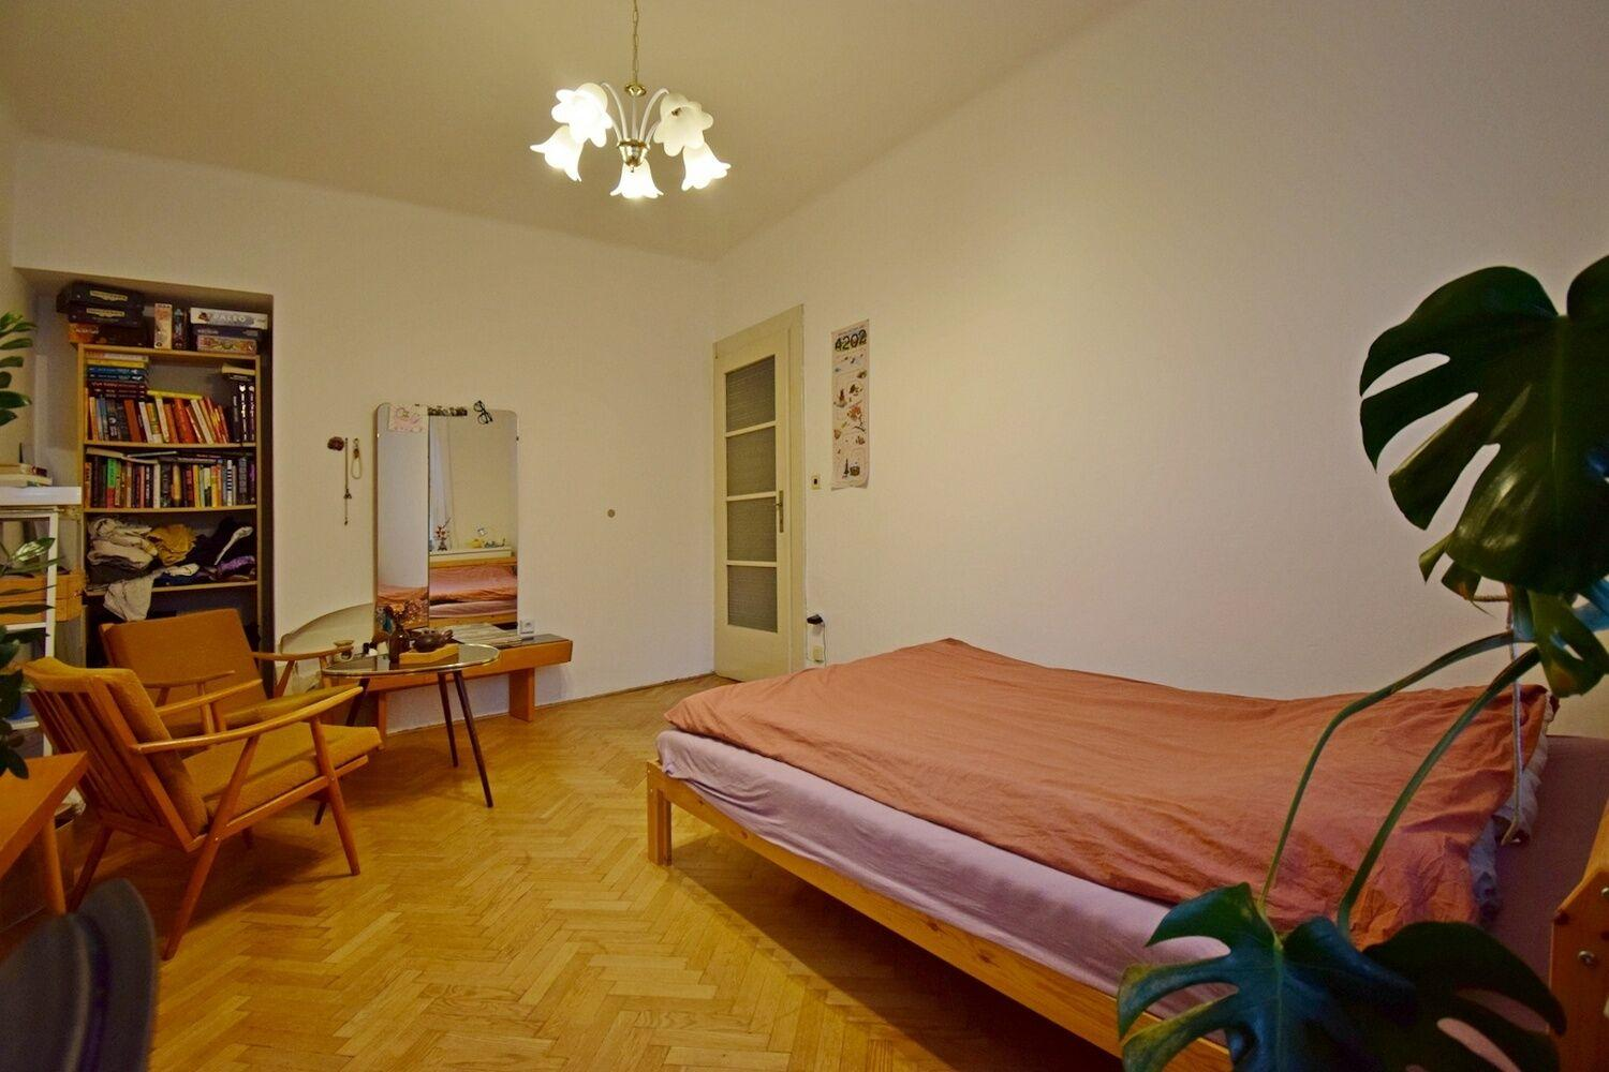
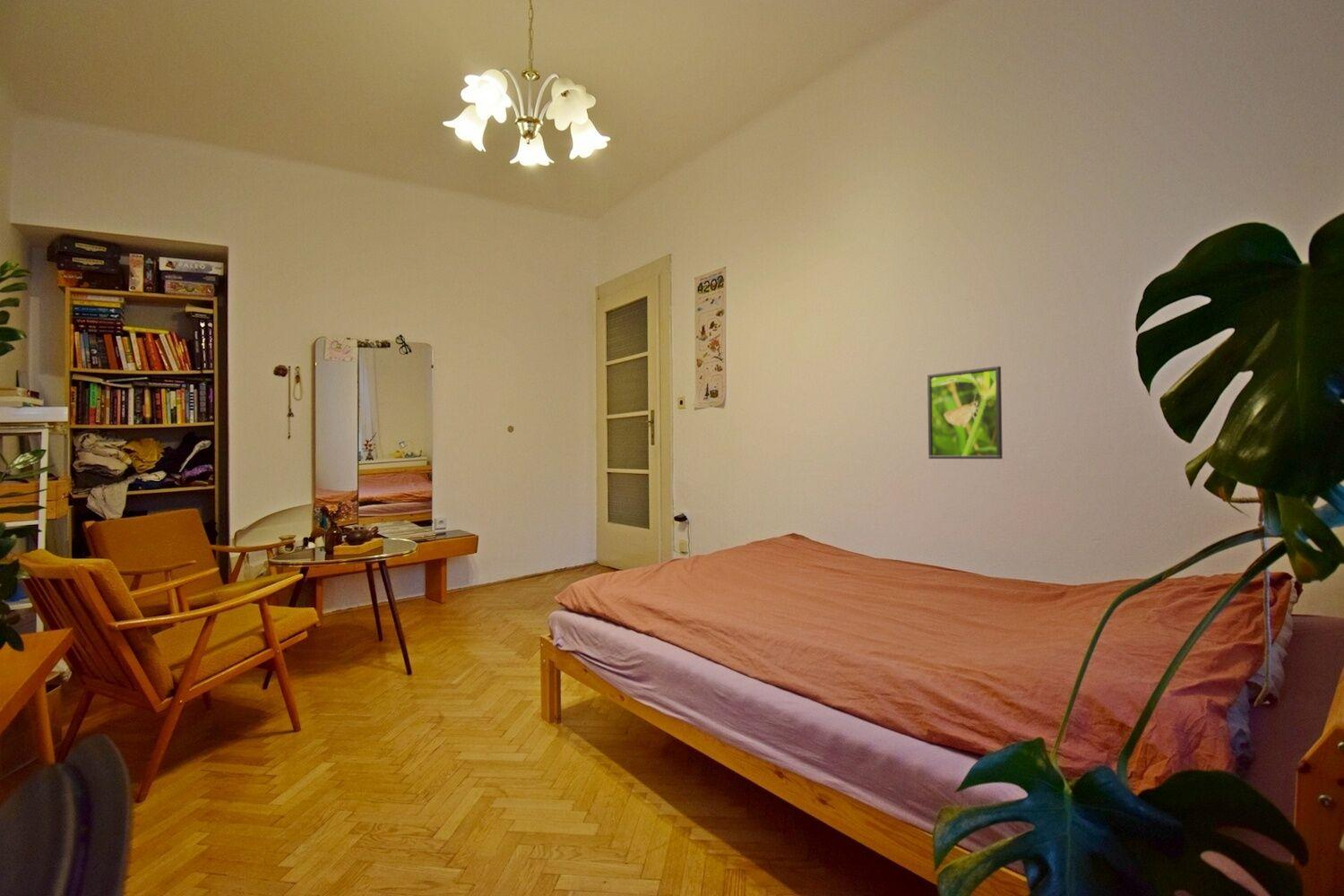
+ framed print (962, 414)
